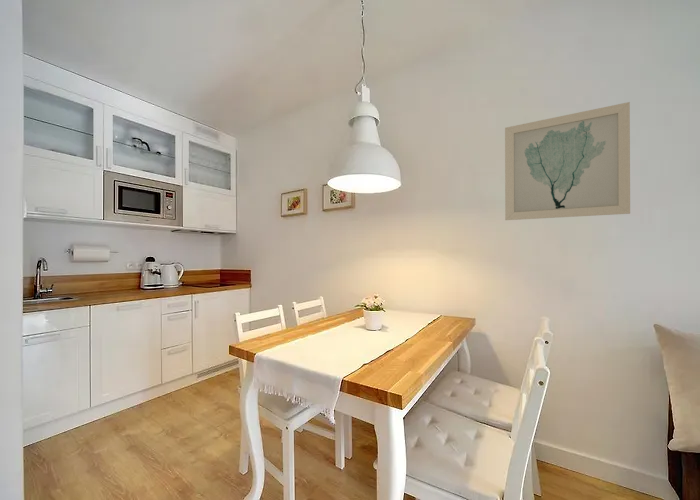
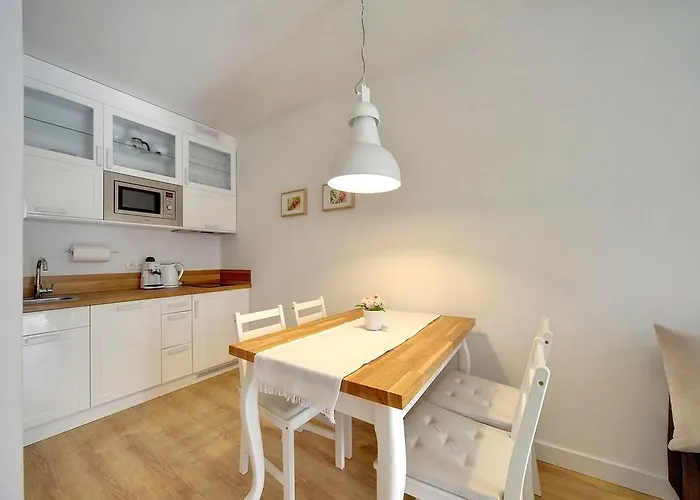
- wall art (561, 166)
